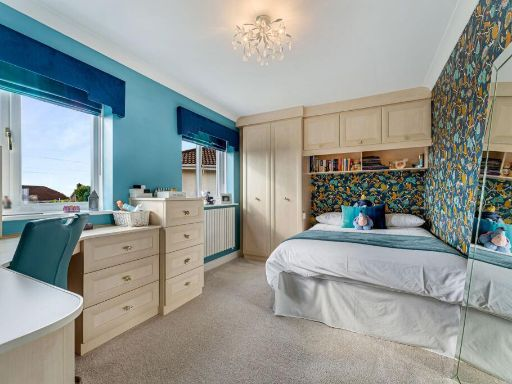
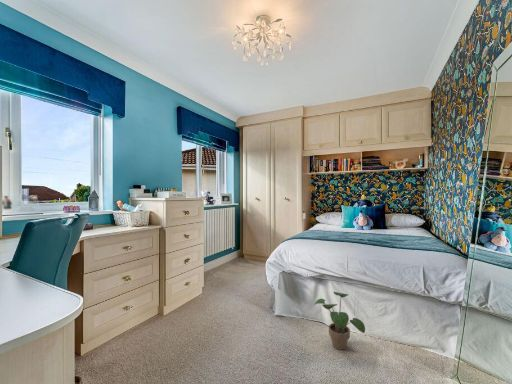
+ potted plant (339, 322)
